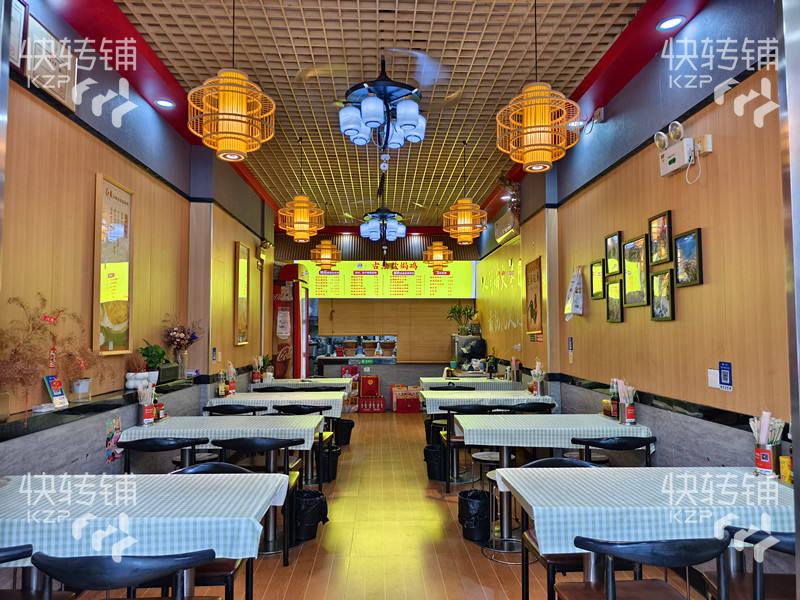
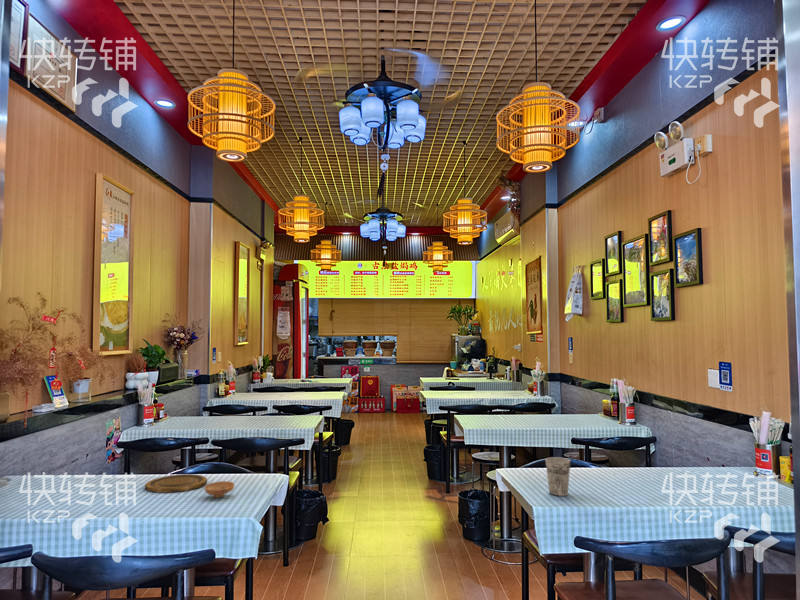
+ plate (176, 483)
+ bowl (219, 490)
+ cup (558, 476)
